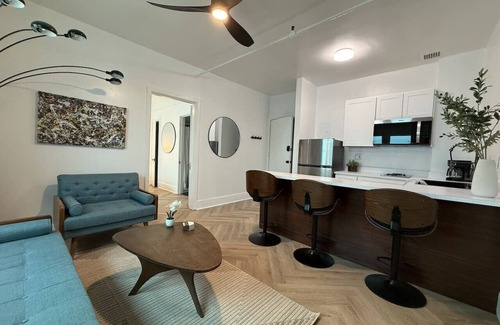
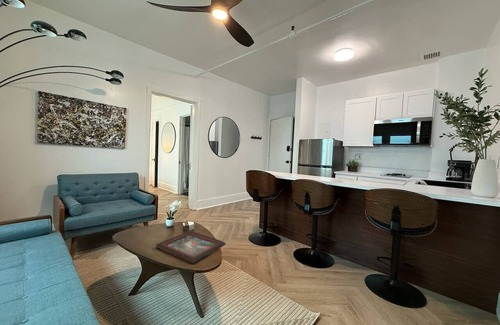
+ decorative tray (191, 244)
